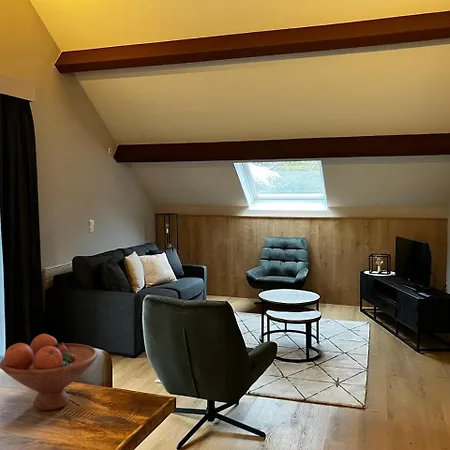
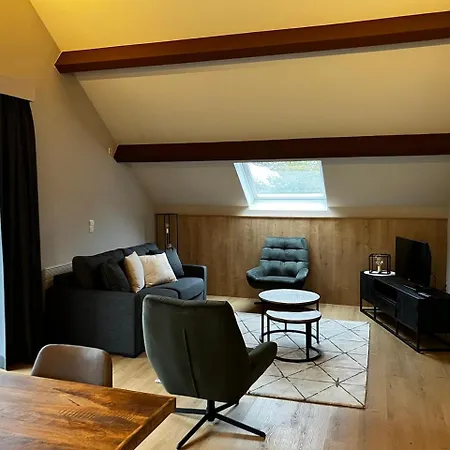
- fruit bowl (50, 370)
